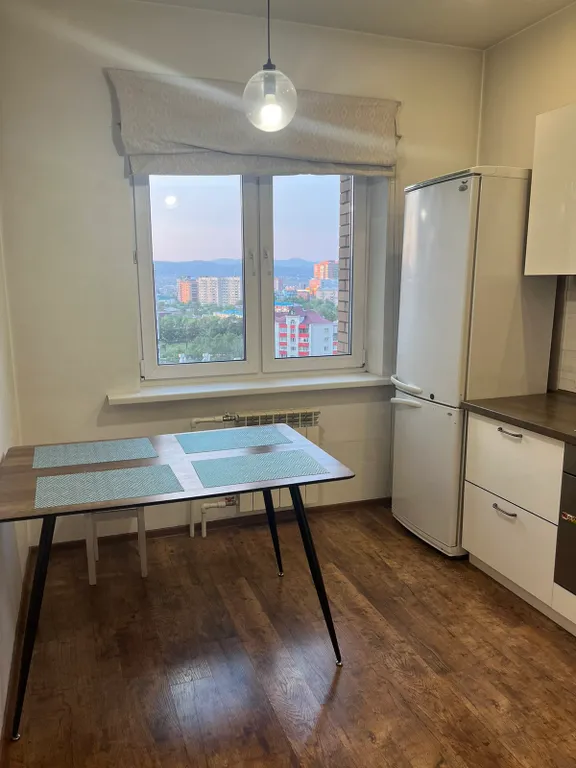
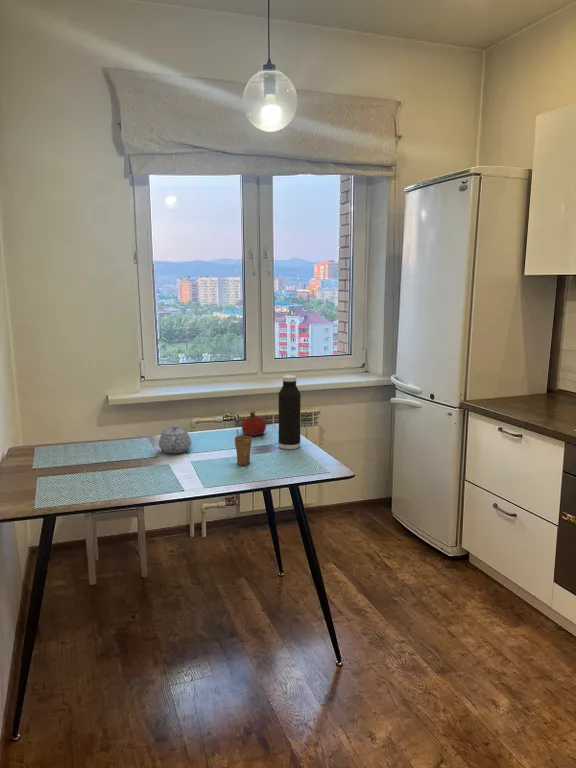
+ water bottle (289, 411)
+ cup (243, 447)
+ teapot (175, 437)
+ fruit (253, 422)
